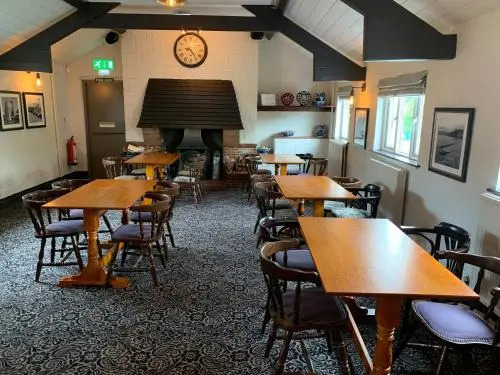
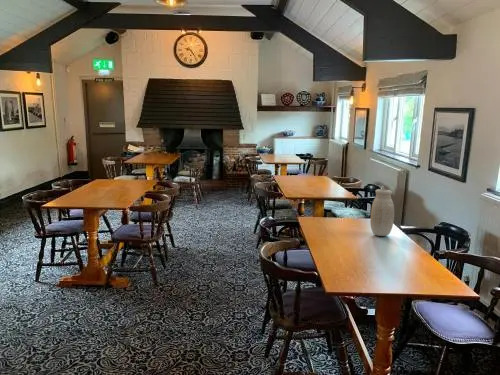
+ vase (384, 214)
